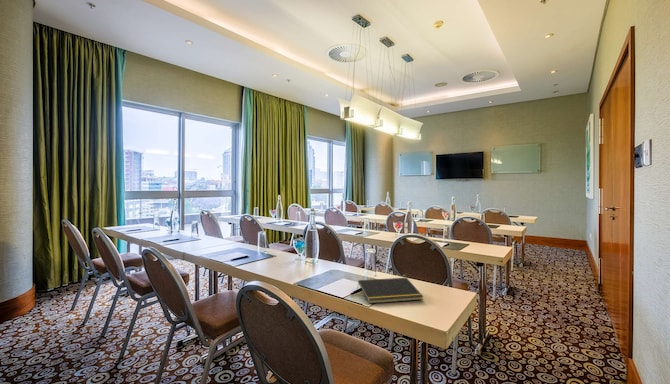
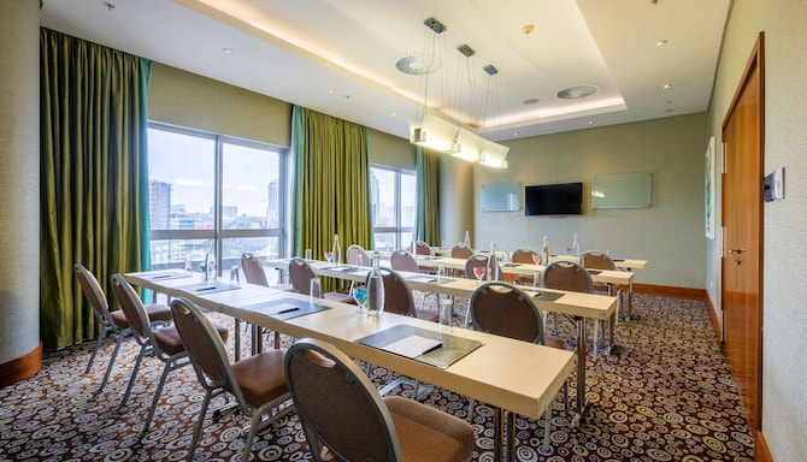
- notepad (389, 289)
